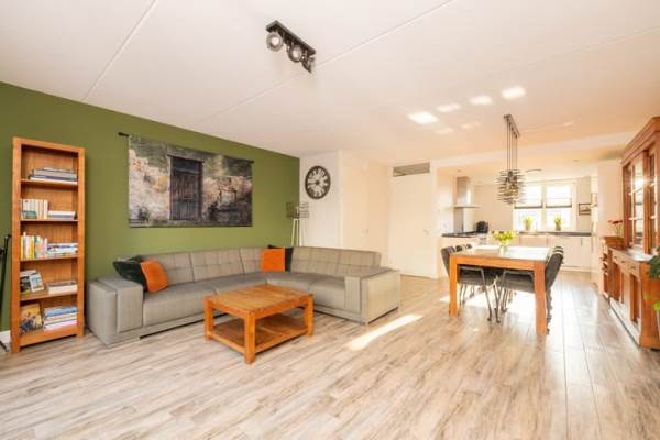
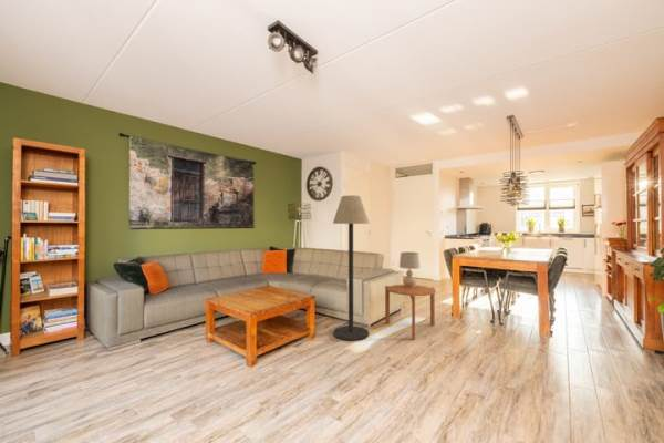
+ floor lamp (351, 265)
+ table lamp (409, 269)
+ side table (412, 308)
